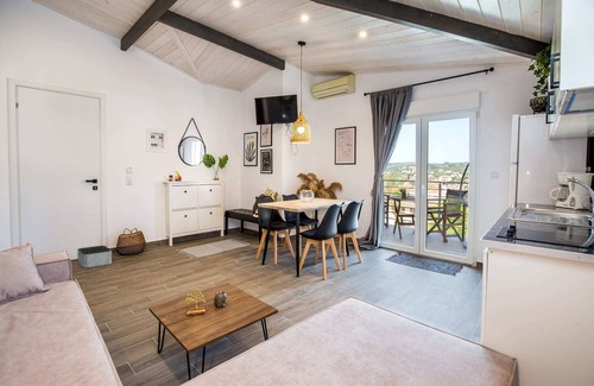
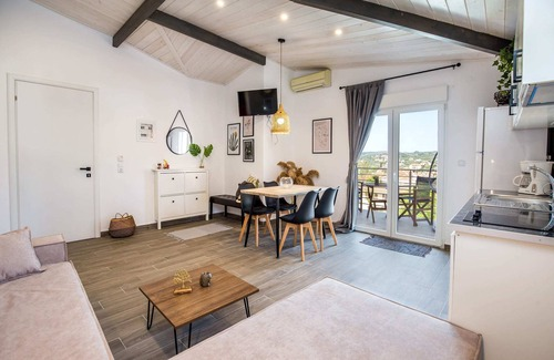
- storage bin (94, 255)
